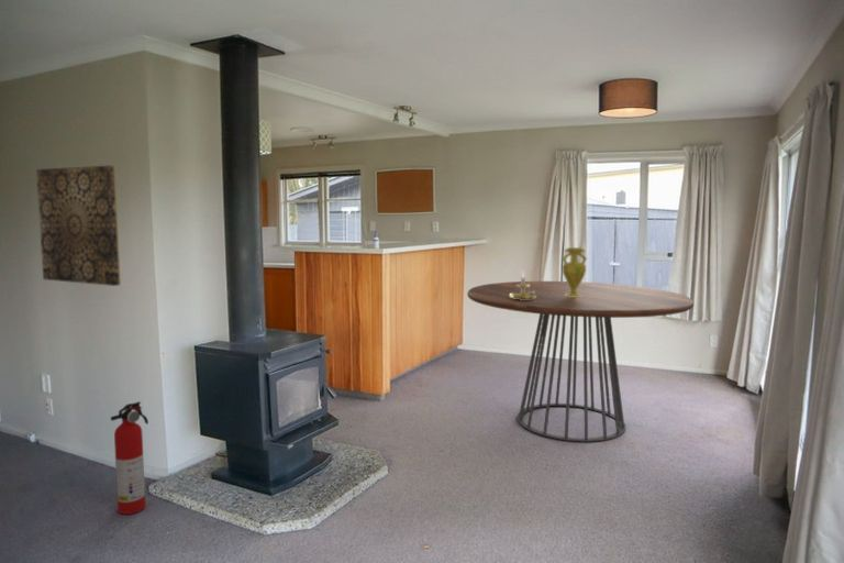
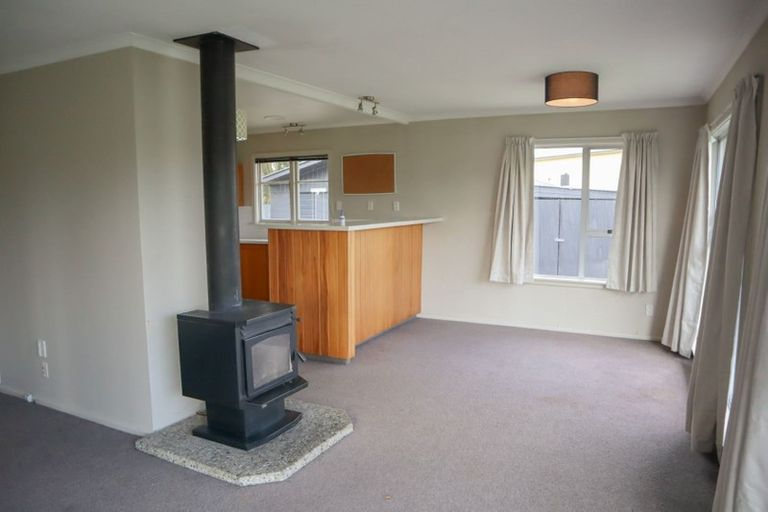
- dining table (574, 357)
- vase (574, 271)
- wall art (77, 225)
- fire extinguisher (131, 456)
- candle holder (524, 283)
